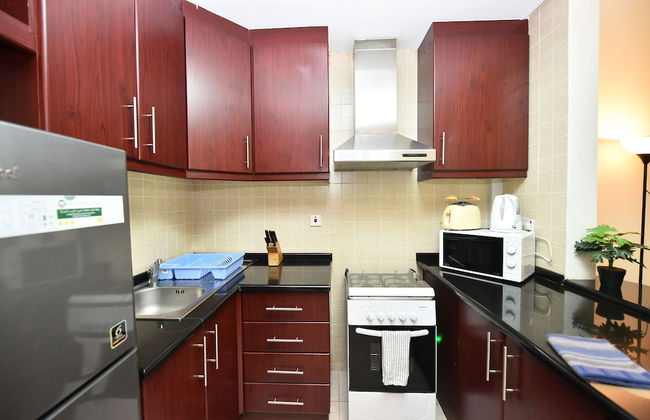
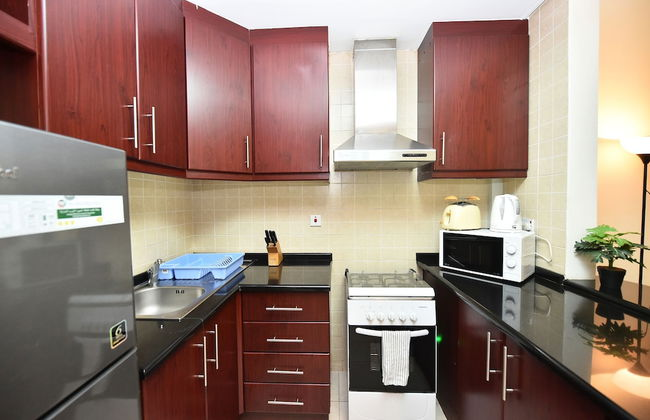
- dish towel (595, 357)
